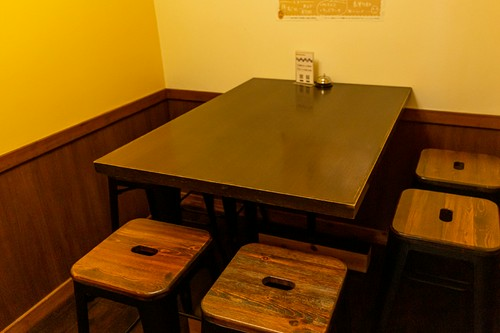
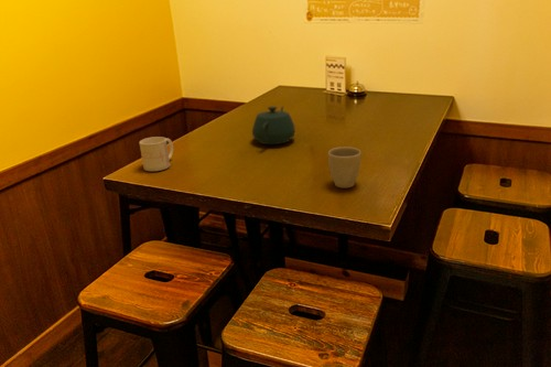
+ mug (159, 151)
+ mug (345, 165)
+ teapot (273, 123)
